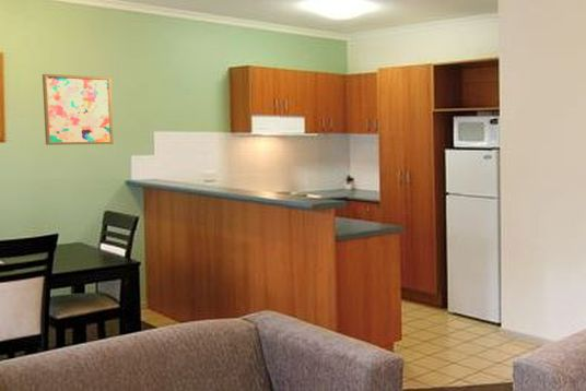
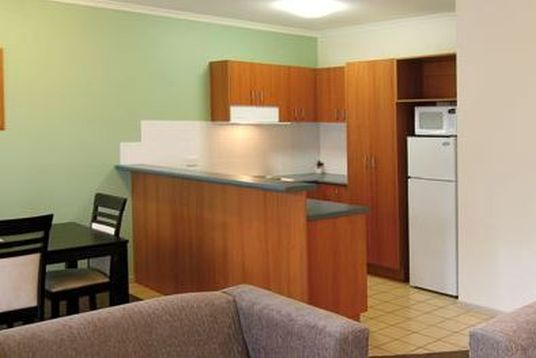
- wall art (79, 110)
